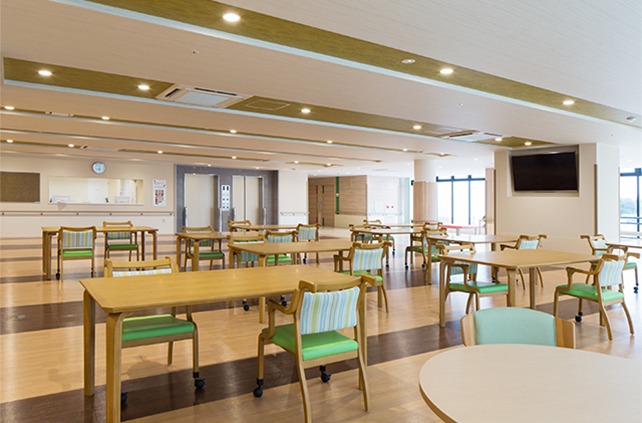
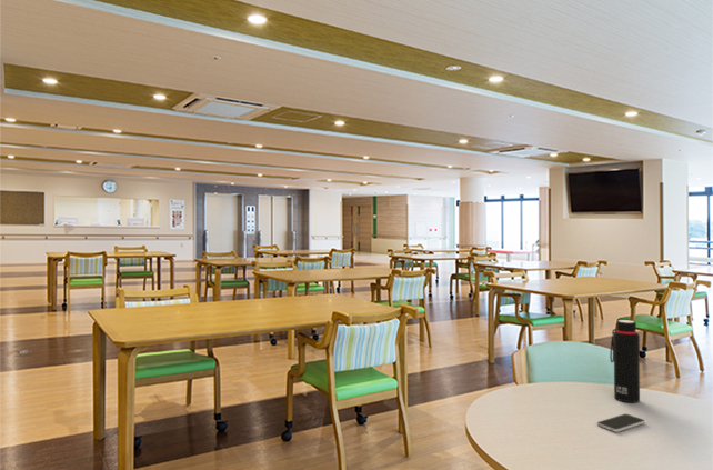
+ water bottle (624, 359)
+ smartphone (621, 422)
